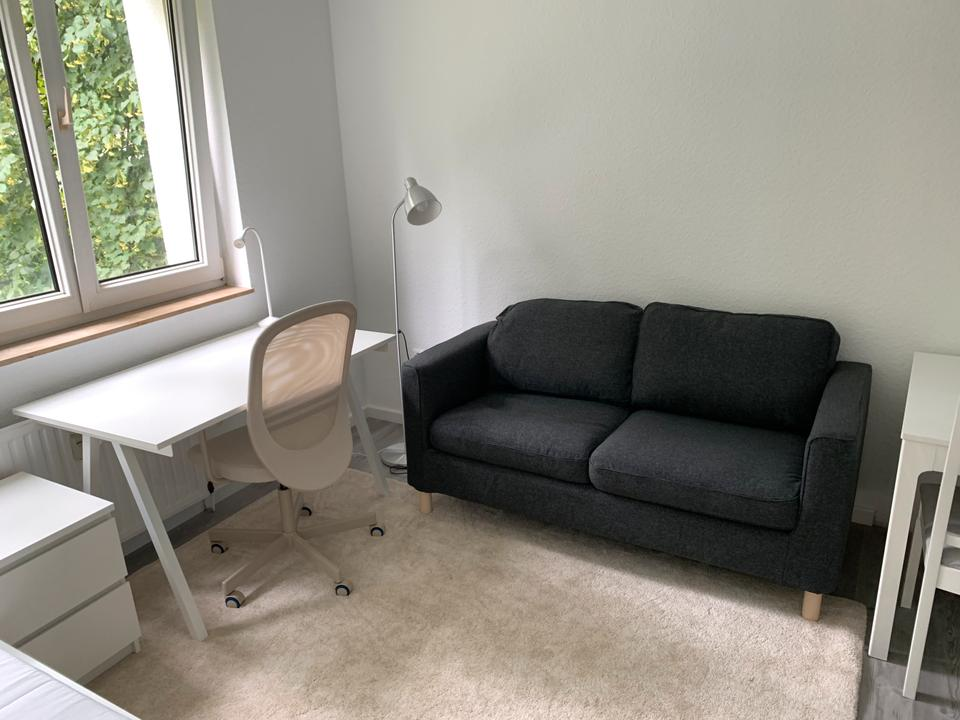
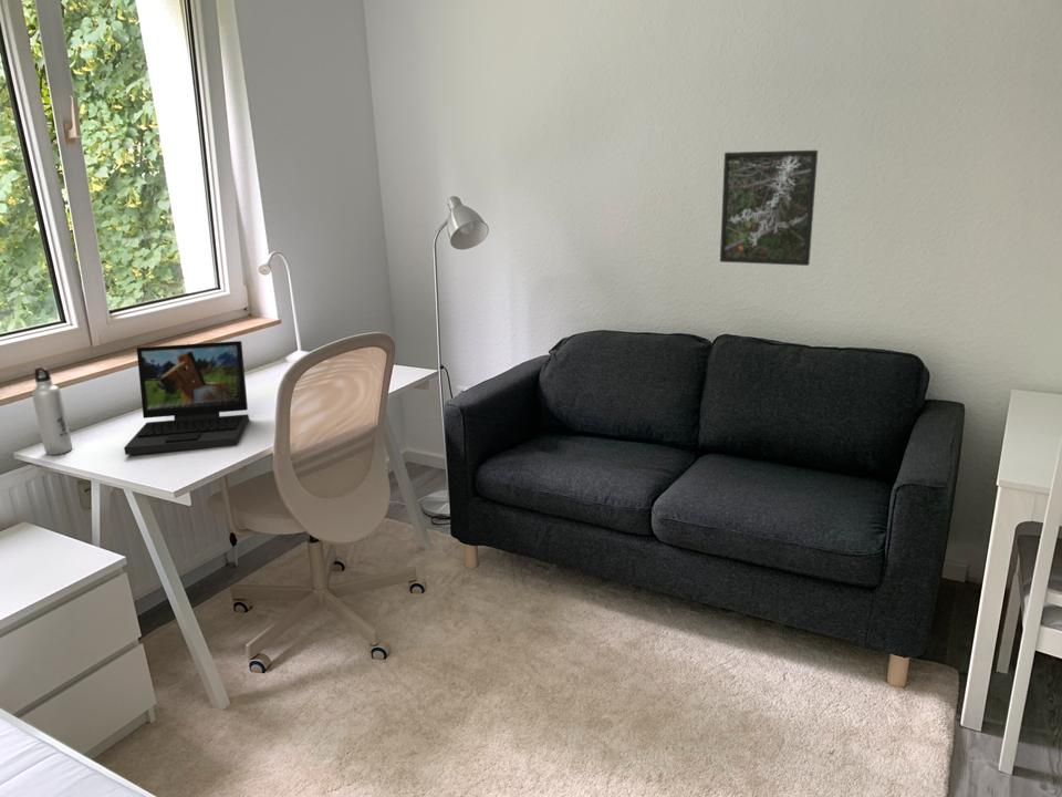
+ water bottle (50, 410)
+ laptop (186, 393)
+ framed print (767, 208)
